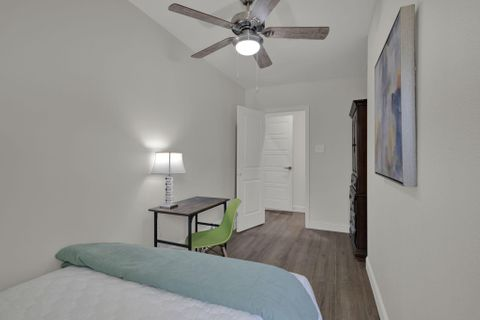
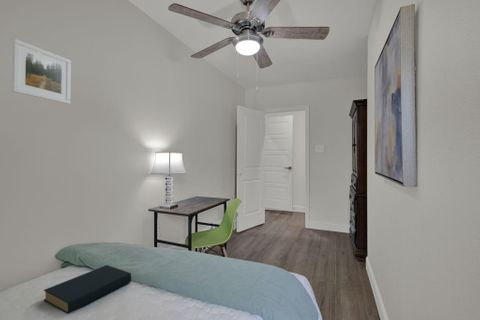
+ hardback book (90, 285)
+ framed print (44, 74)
